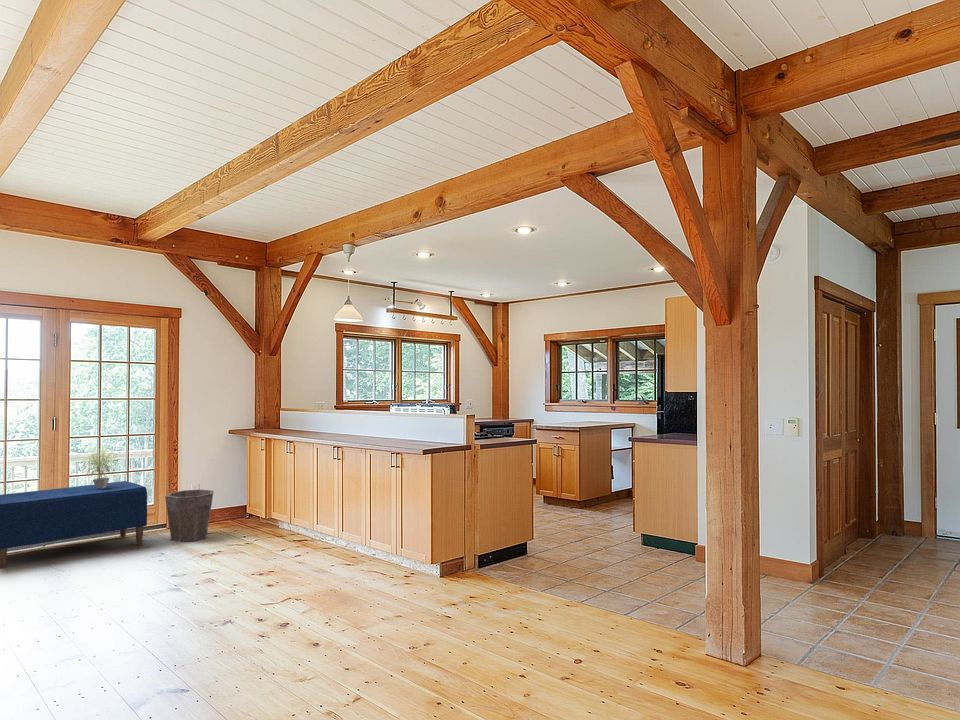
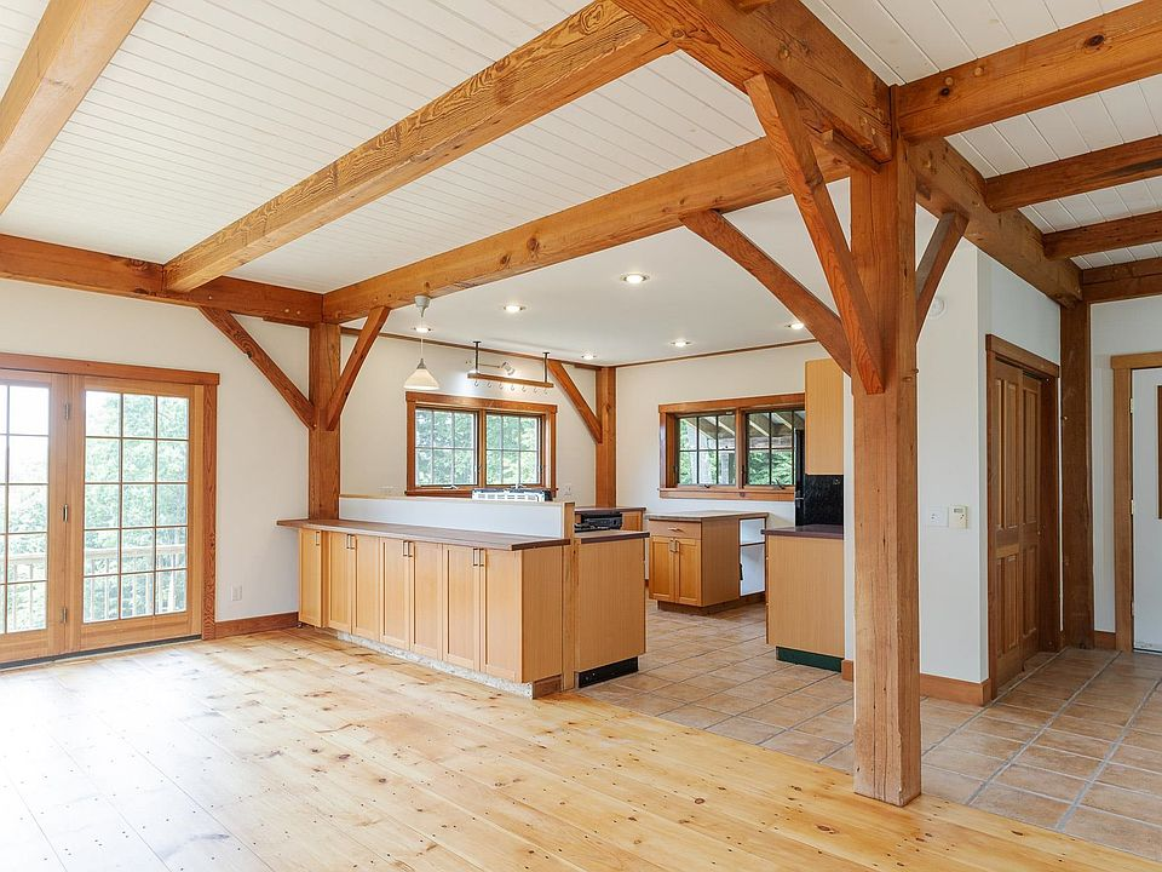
- bench (68, 521)
- waste bin (189, 515)
- potted plant (99, 465)
